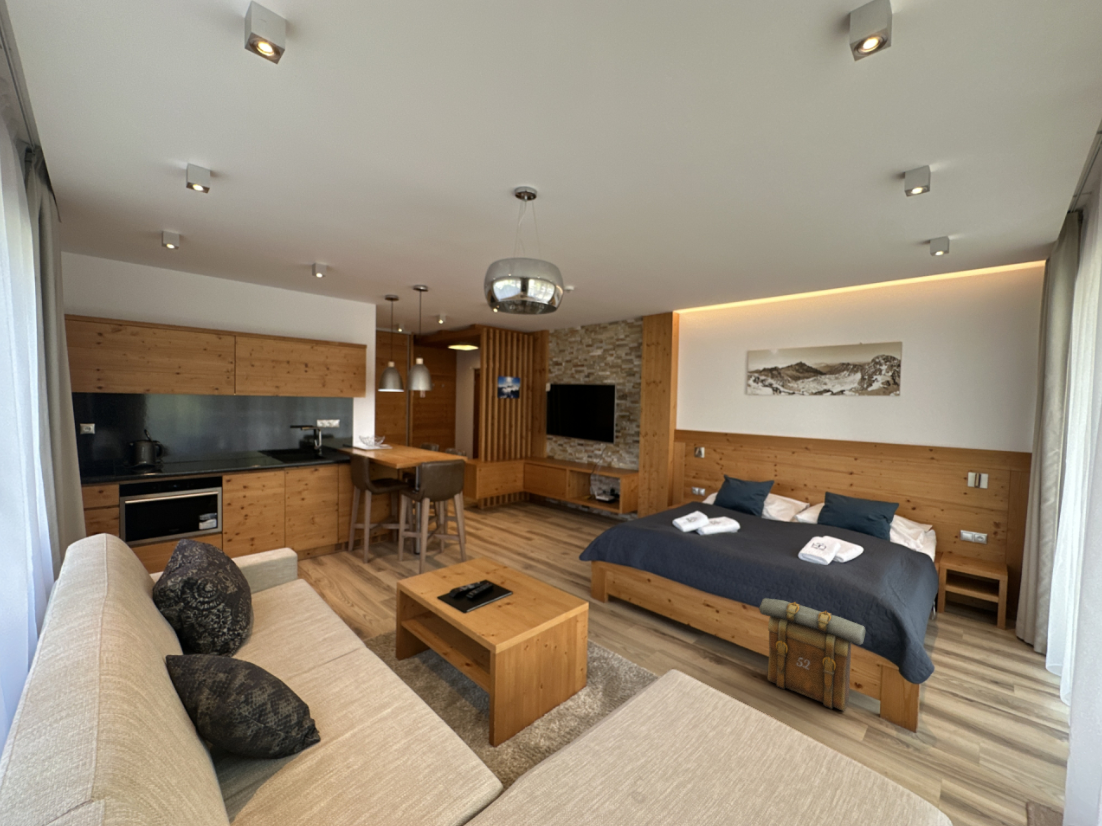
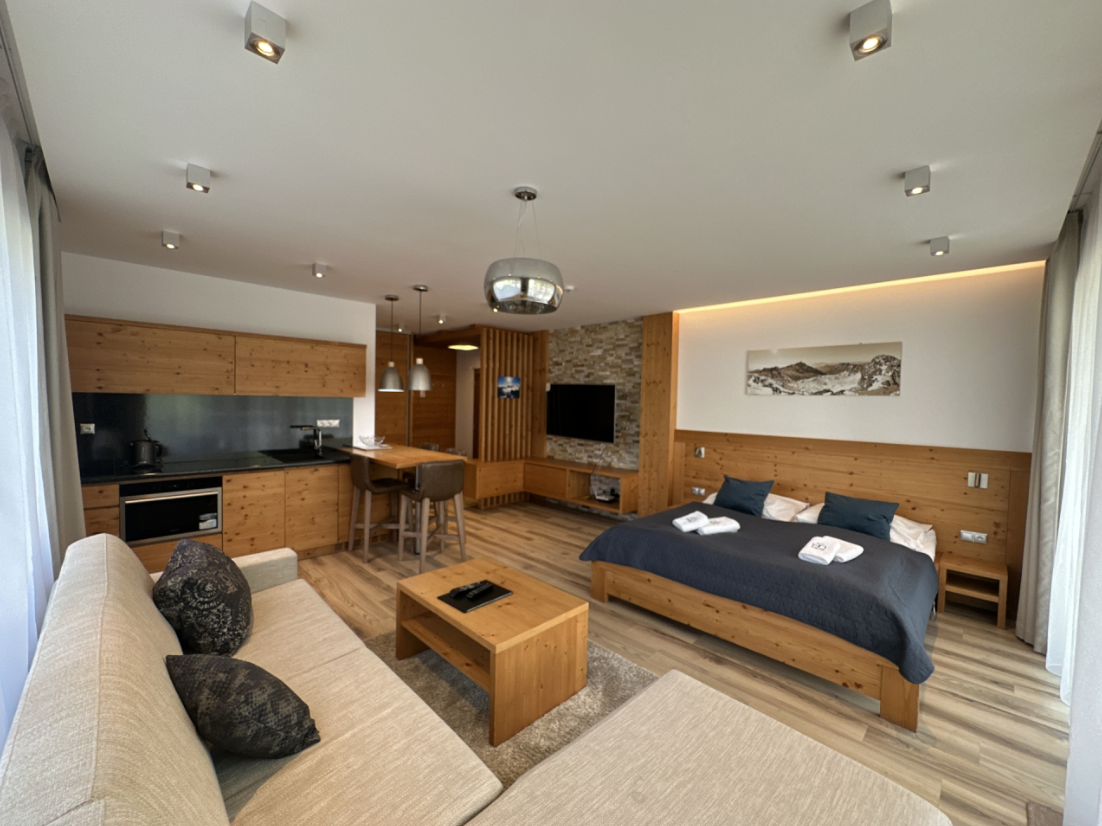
- backpack (808, 649)
